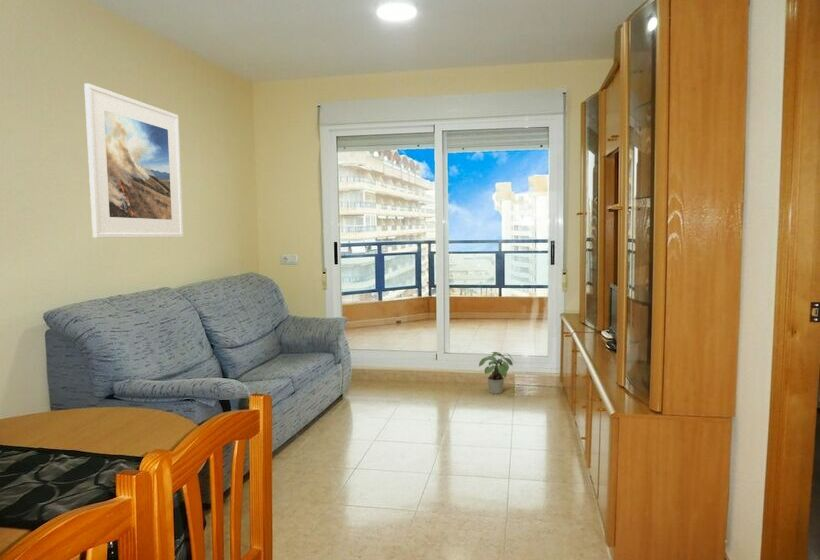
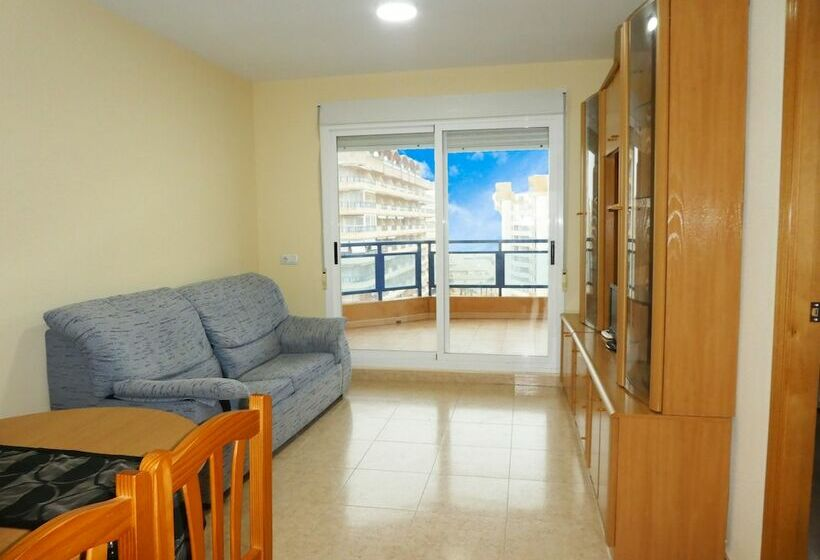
- potted plant (496, 373)
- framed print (140, 169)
